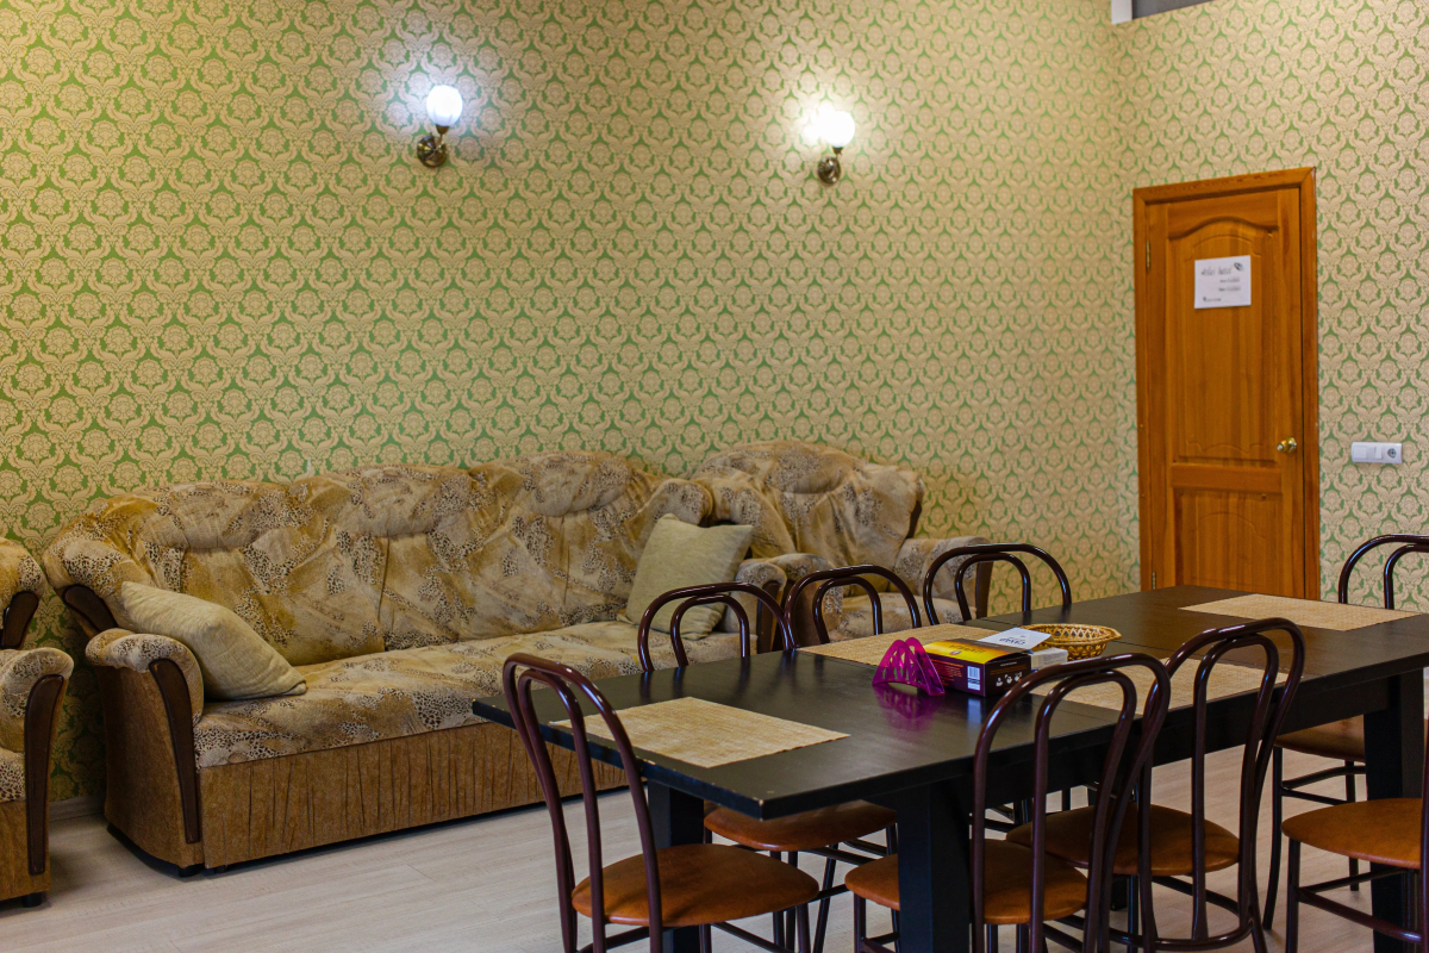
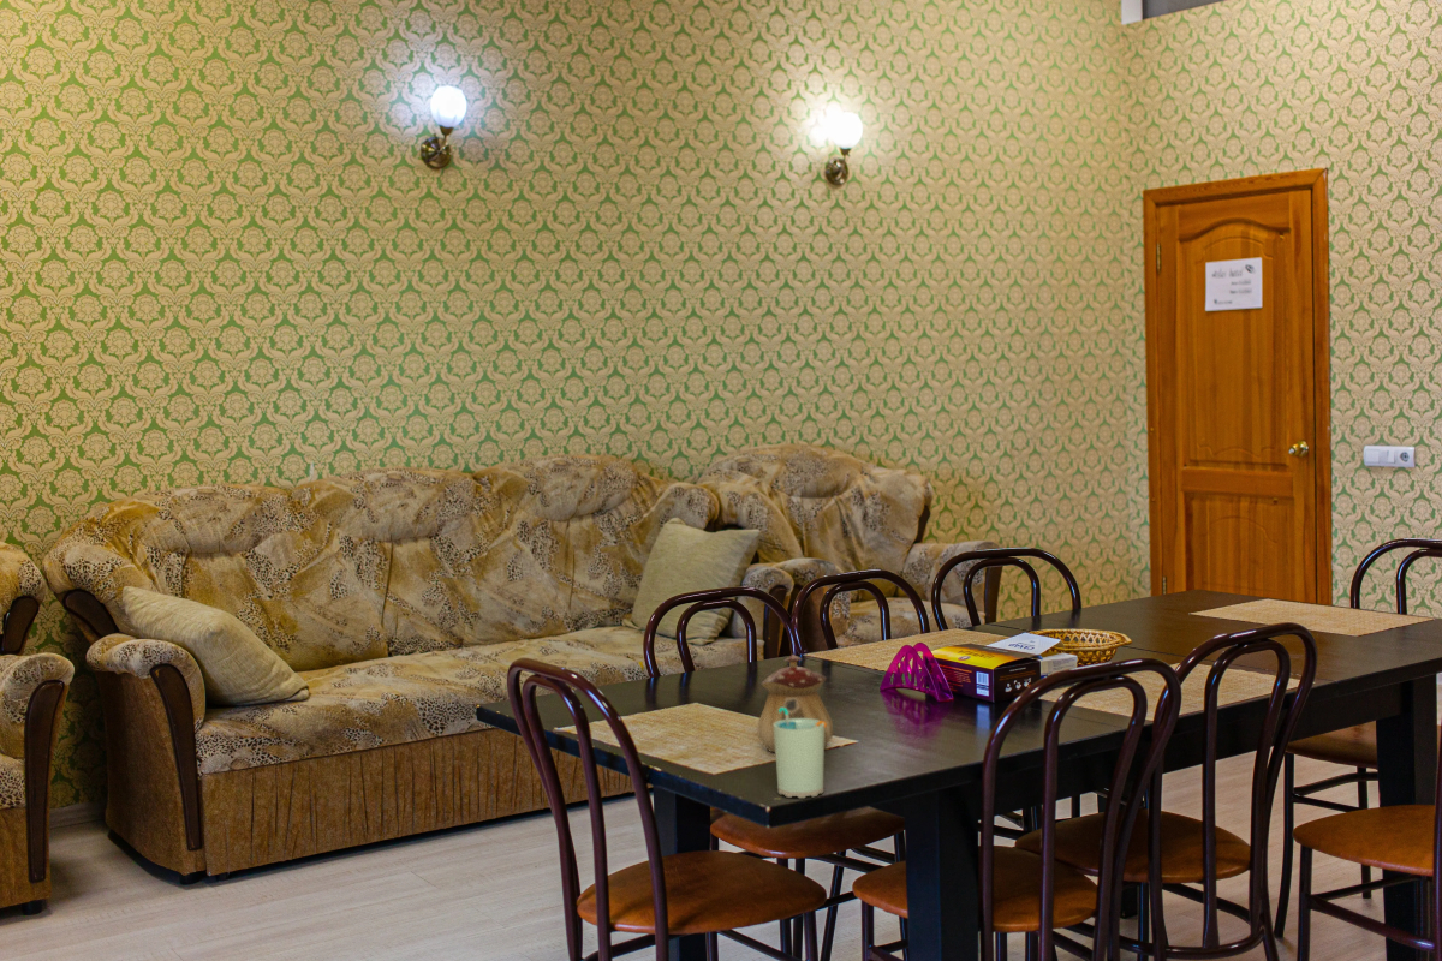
+ teapot (794, 699)
+ cup (800, 750)
